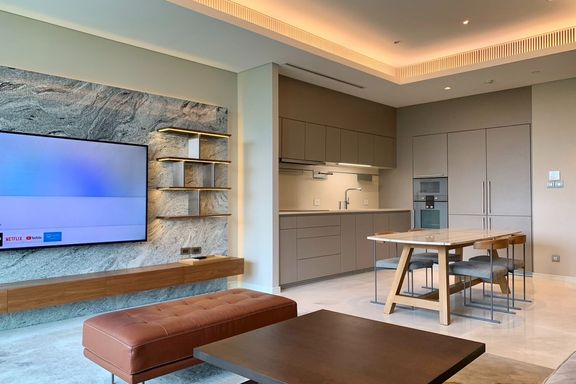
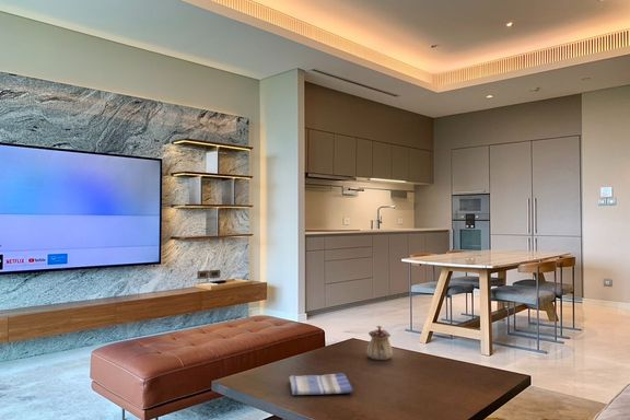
+ dish towel (319, 383)
+ teapot (380, 341)
